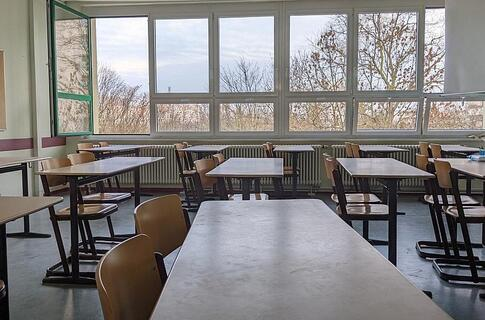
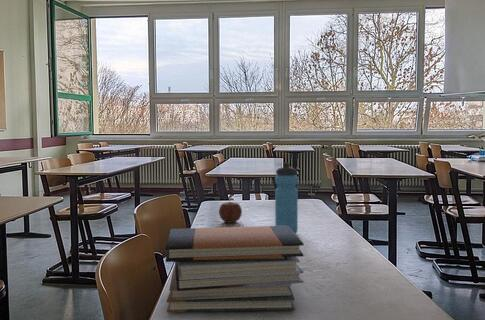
+ water bottle (286, 198)
+ book stack (233, 266)
+ apple (230, 211)
